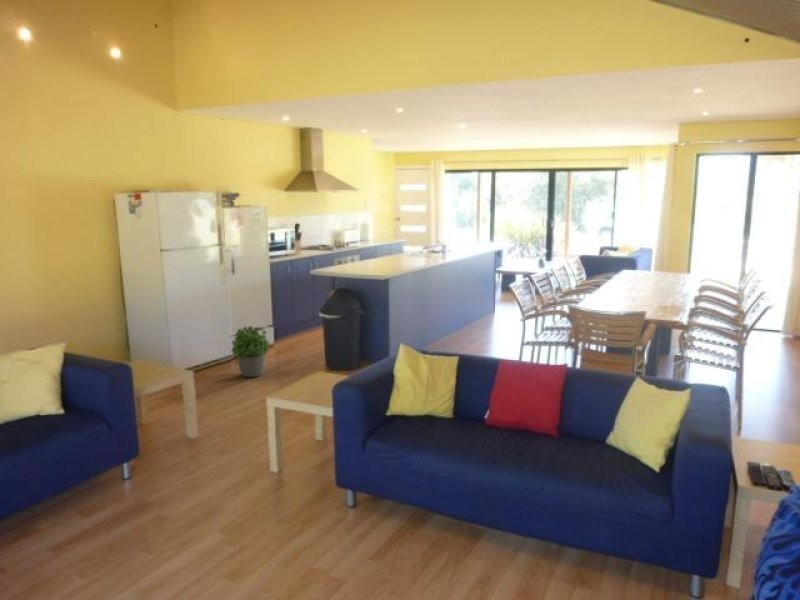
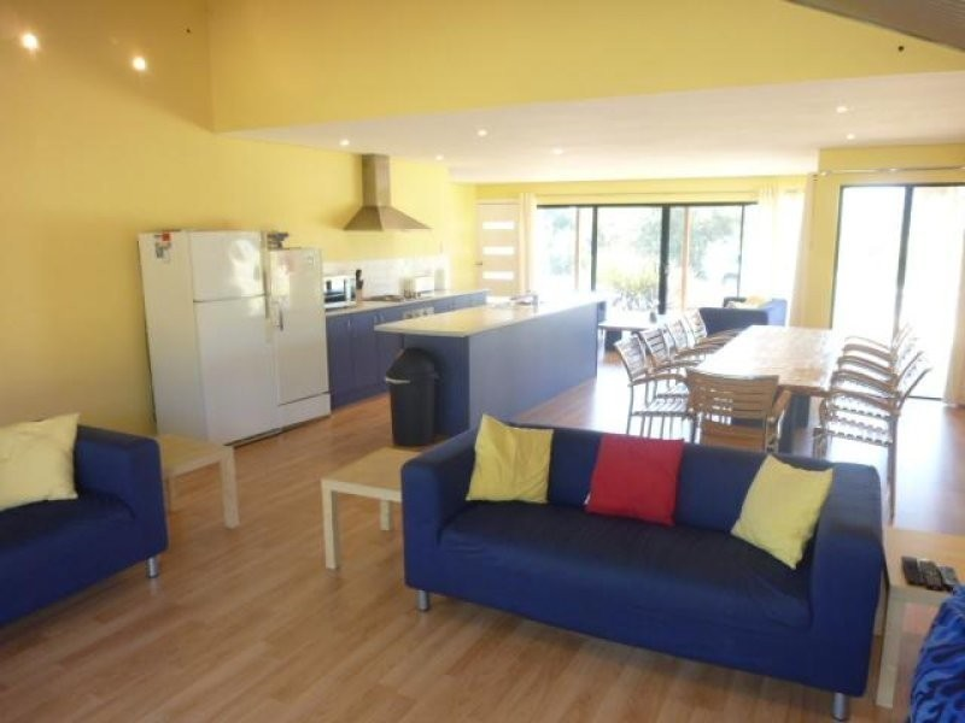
- potted plant (250, 350)
